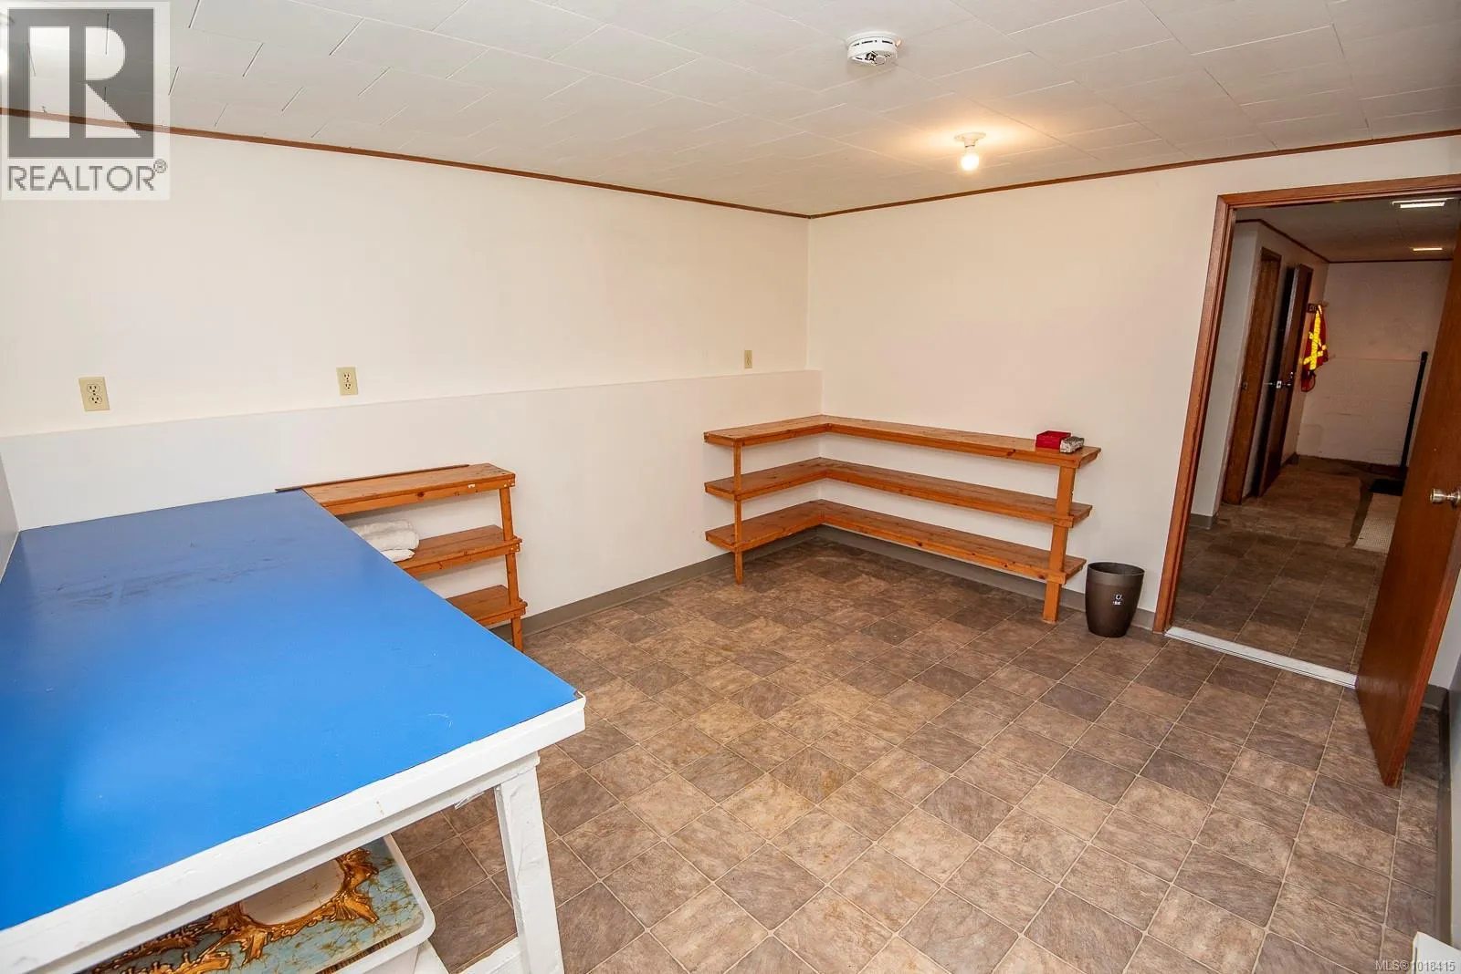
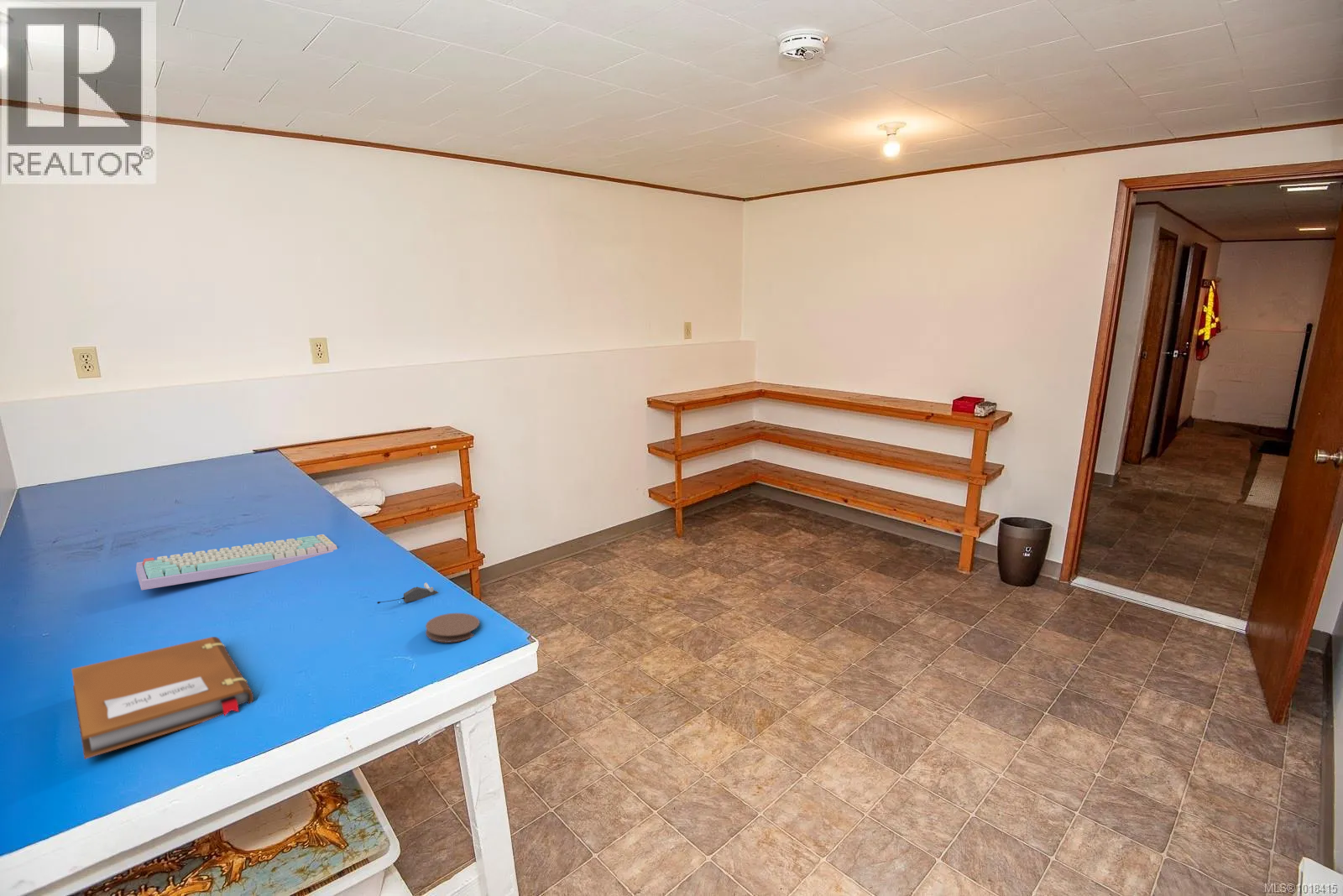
+ coaster (452, 627)
+ notebook (163, 689)
+ computer mouse (408, 595)
+ keyboard (246, 557)
